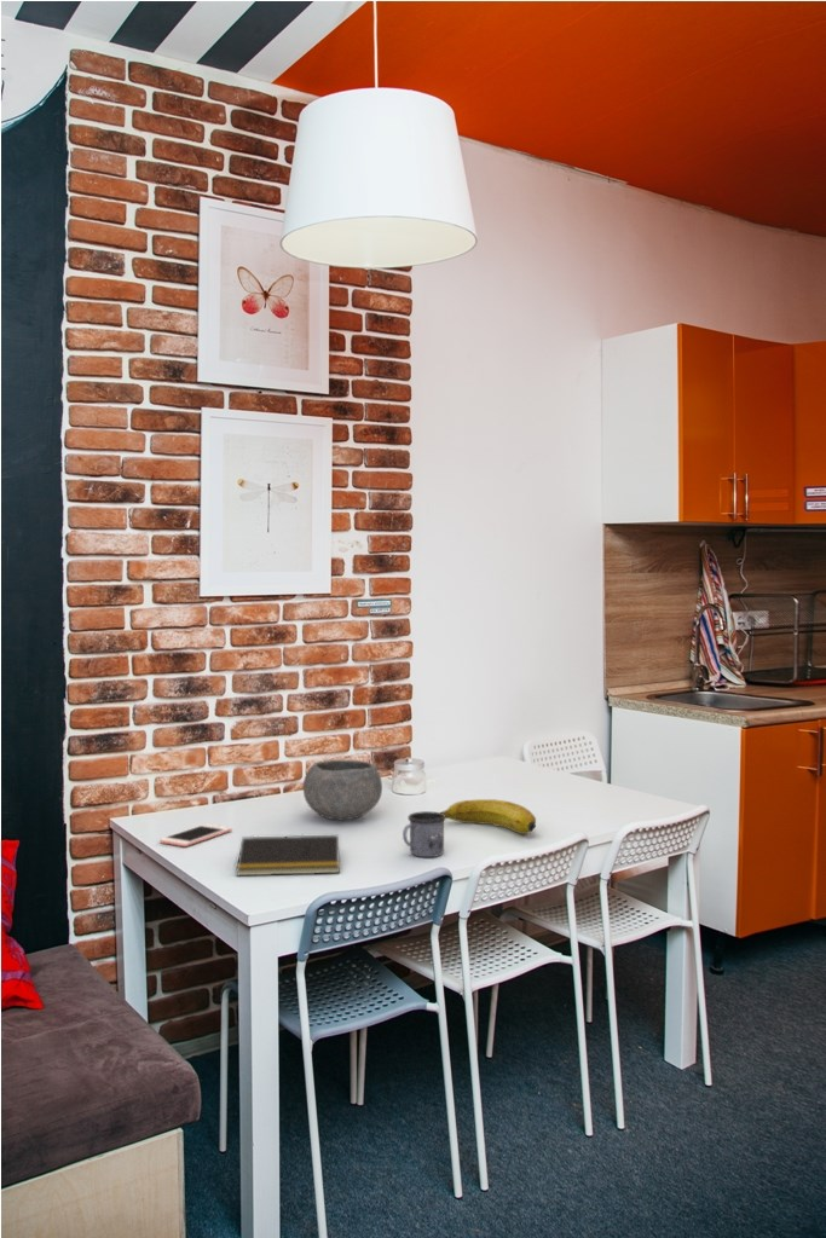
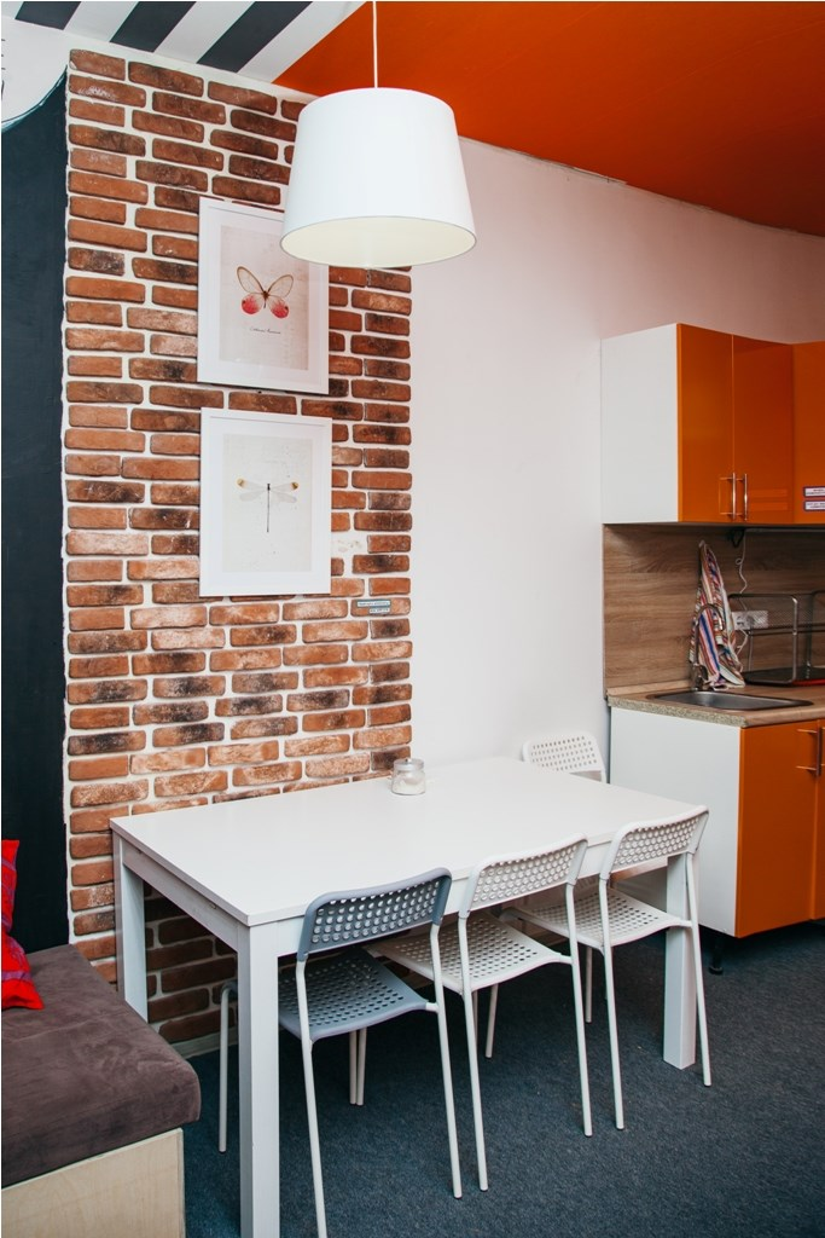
- cell phone (196, 834)
- bowl (342, 791)
- banana (485, 817)
- mug (422, 835)
- notepad (289, 854)
